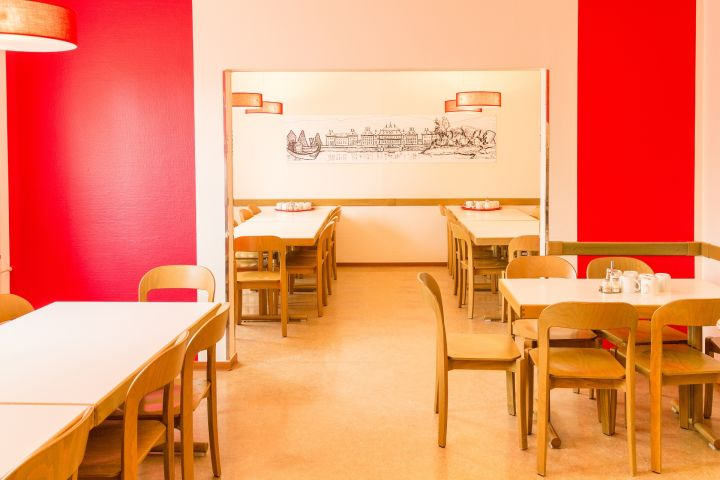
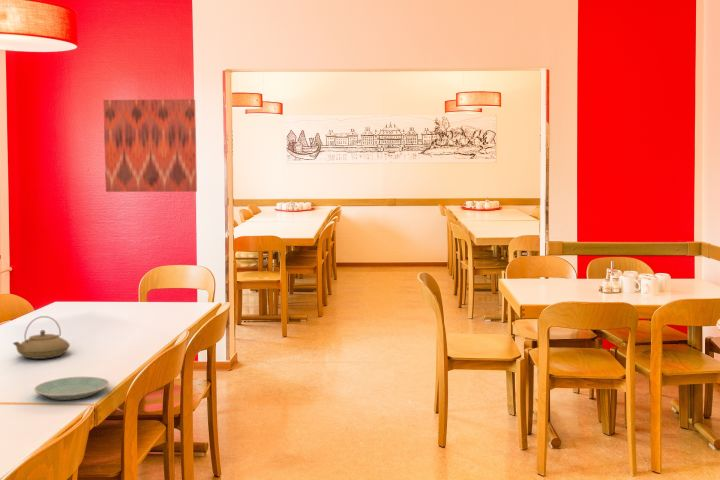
+ wall art (150, 146)
+ teapot (39, 336)
+ plate (72, 389)
